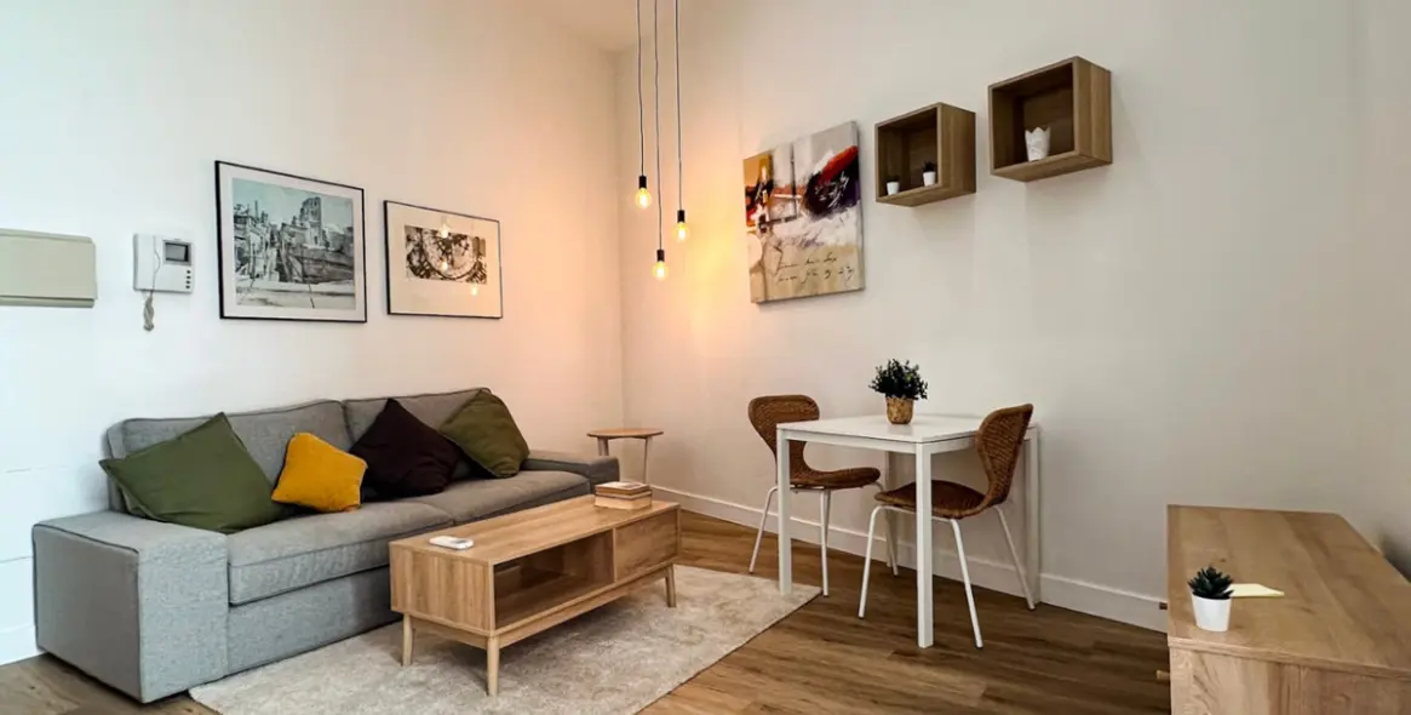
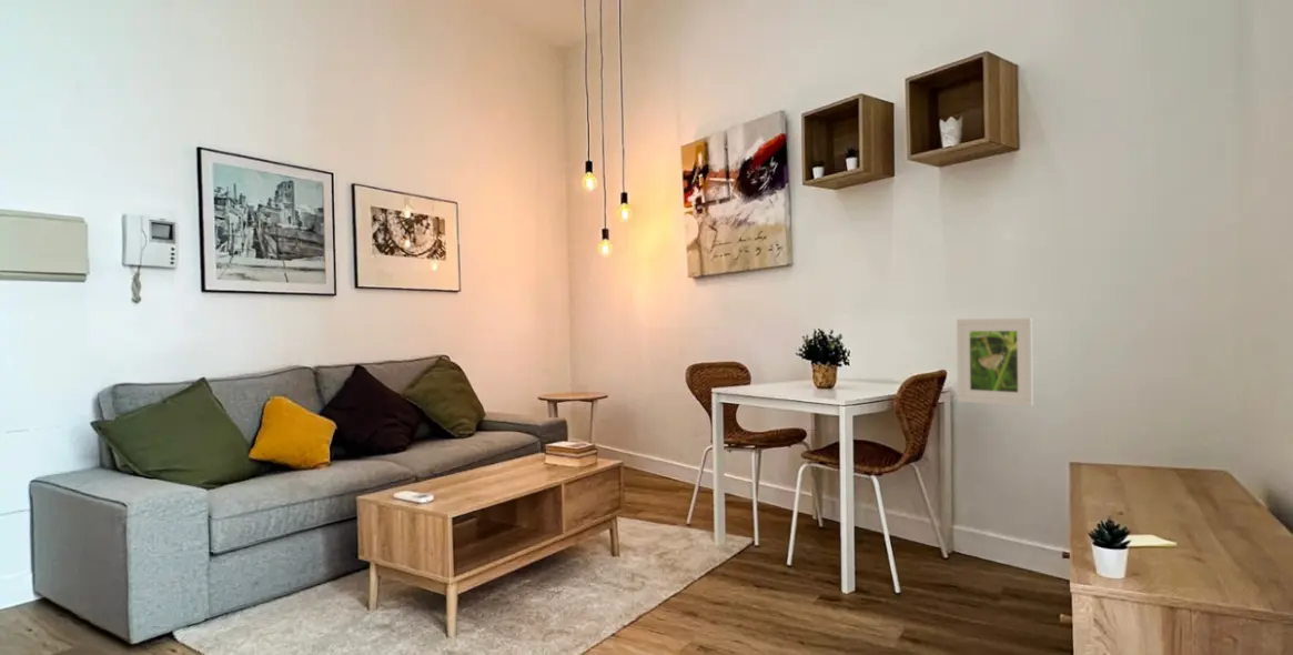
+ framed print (993, 361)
